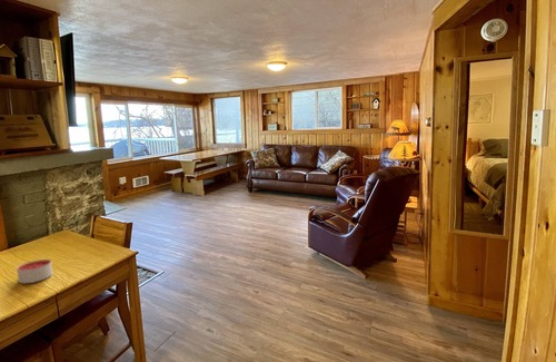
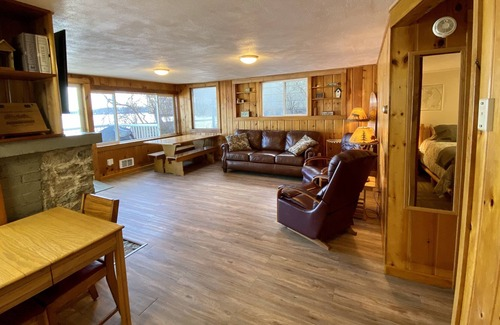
- candle (34, 270)
